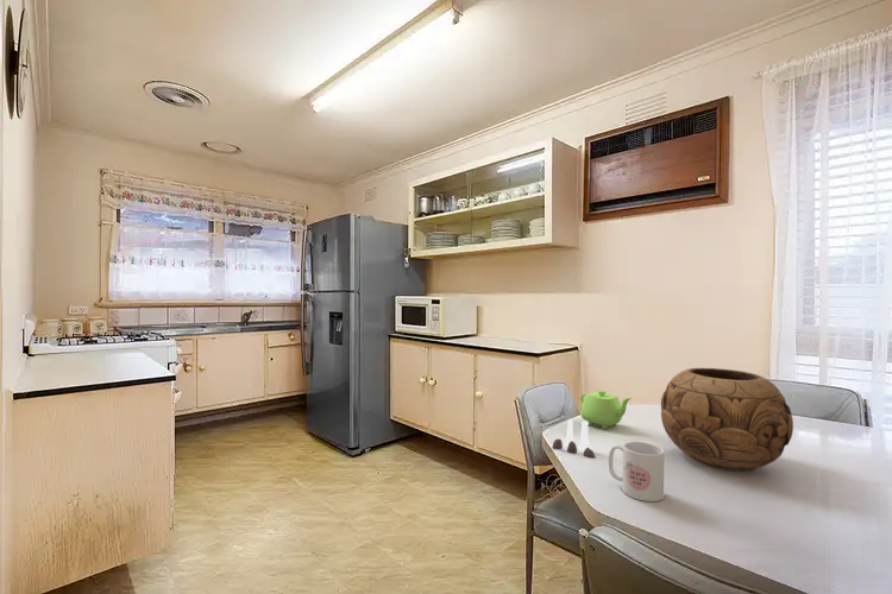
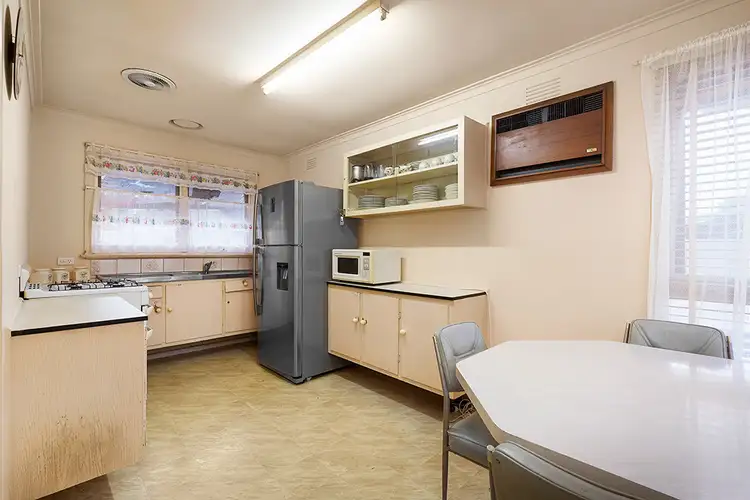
- decorative bowl (722, 416)
- mug (634, 467)
- salt and pepper shaker set (572, 435)
- teapot (604, 407)
